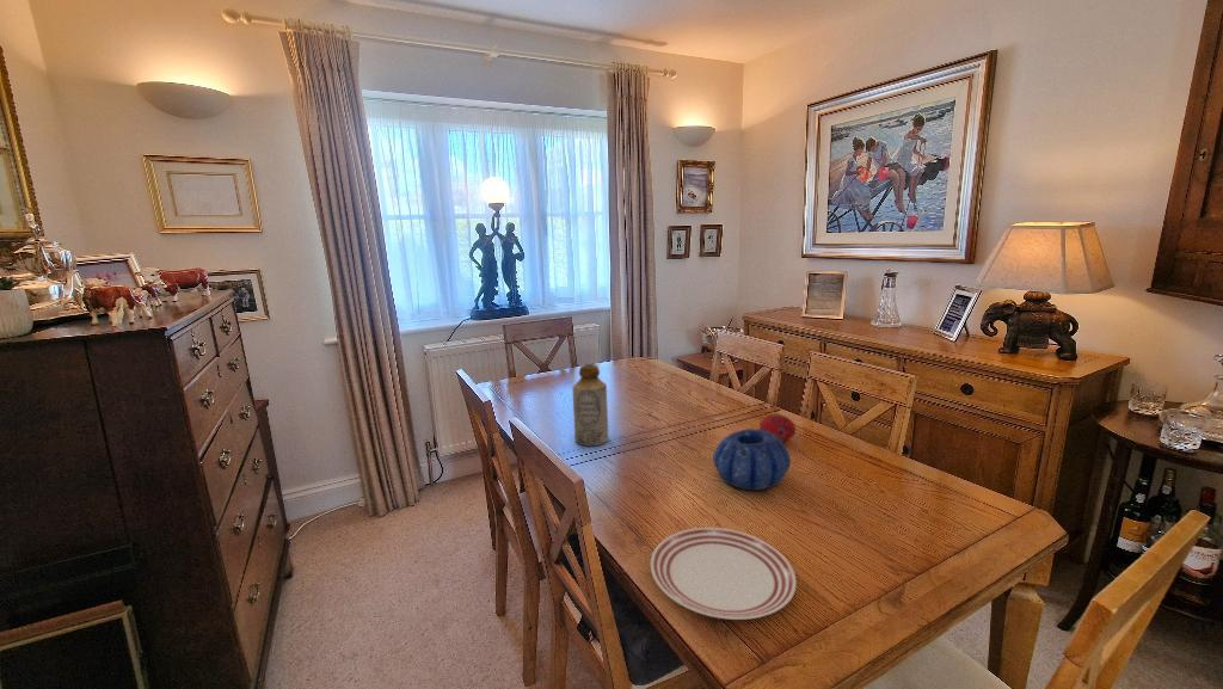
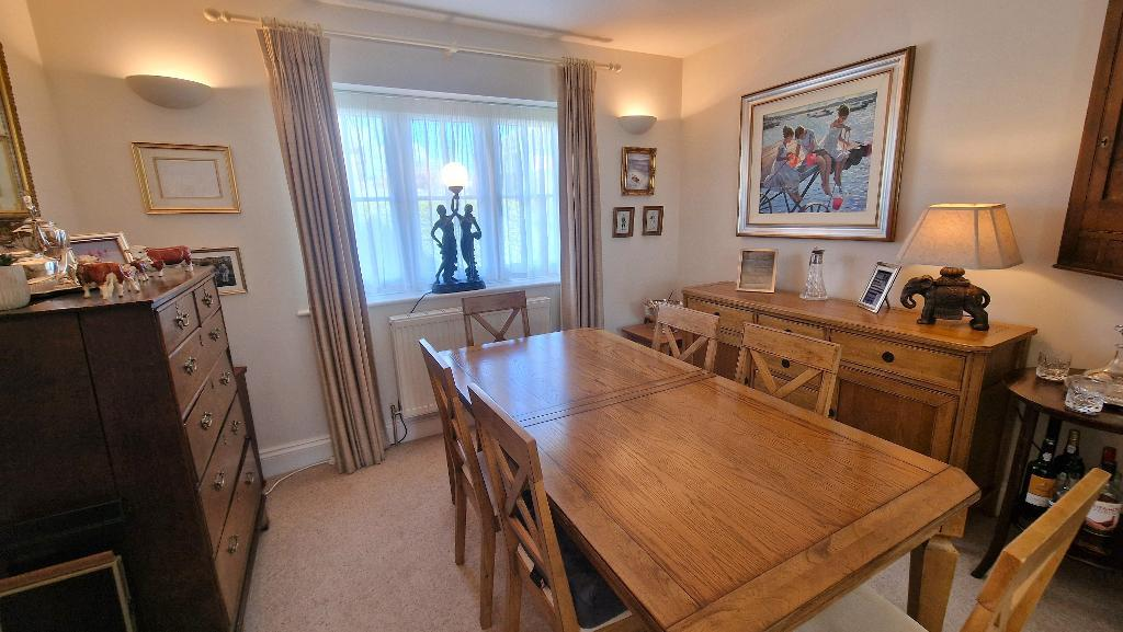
- decorative bowl (751, 457)
- bottle (590, 402)
- fruit (775, 426)
- dinner plate (720, 572)
